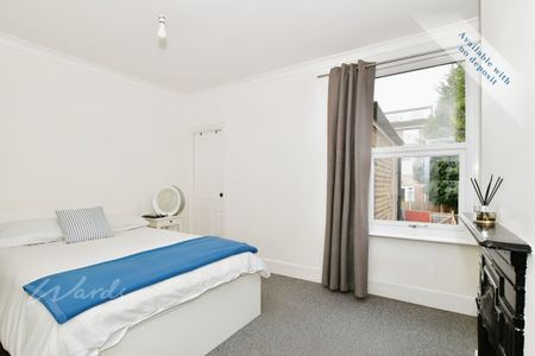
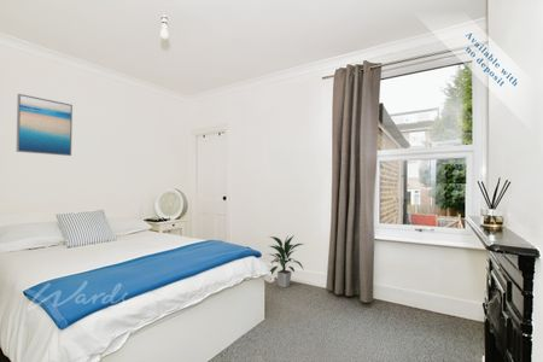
+ indoor plant (282, 259)
+ wall art (46, 127)
